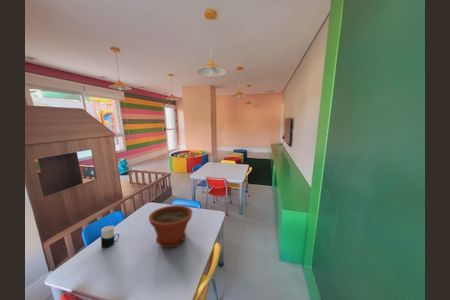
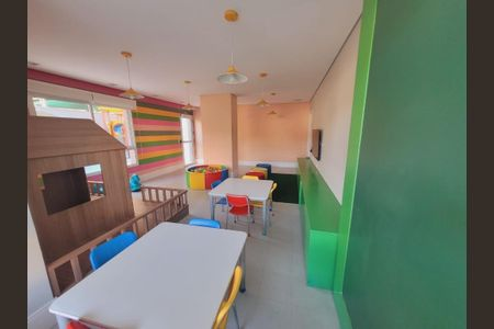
- cup (110, 236)
- plant pot (171, 227)
